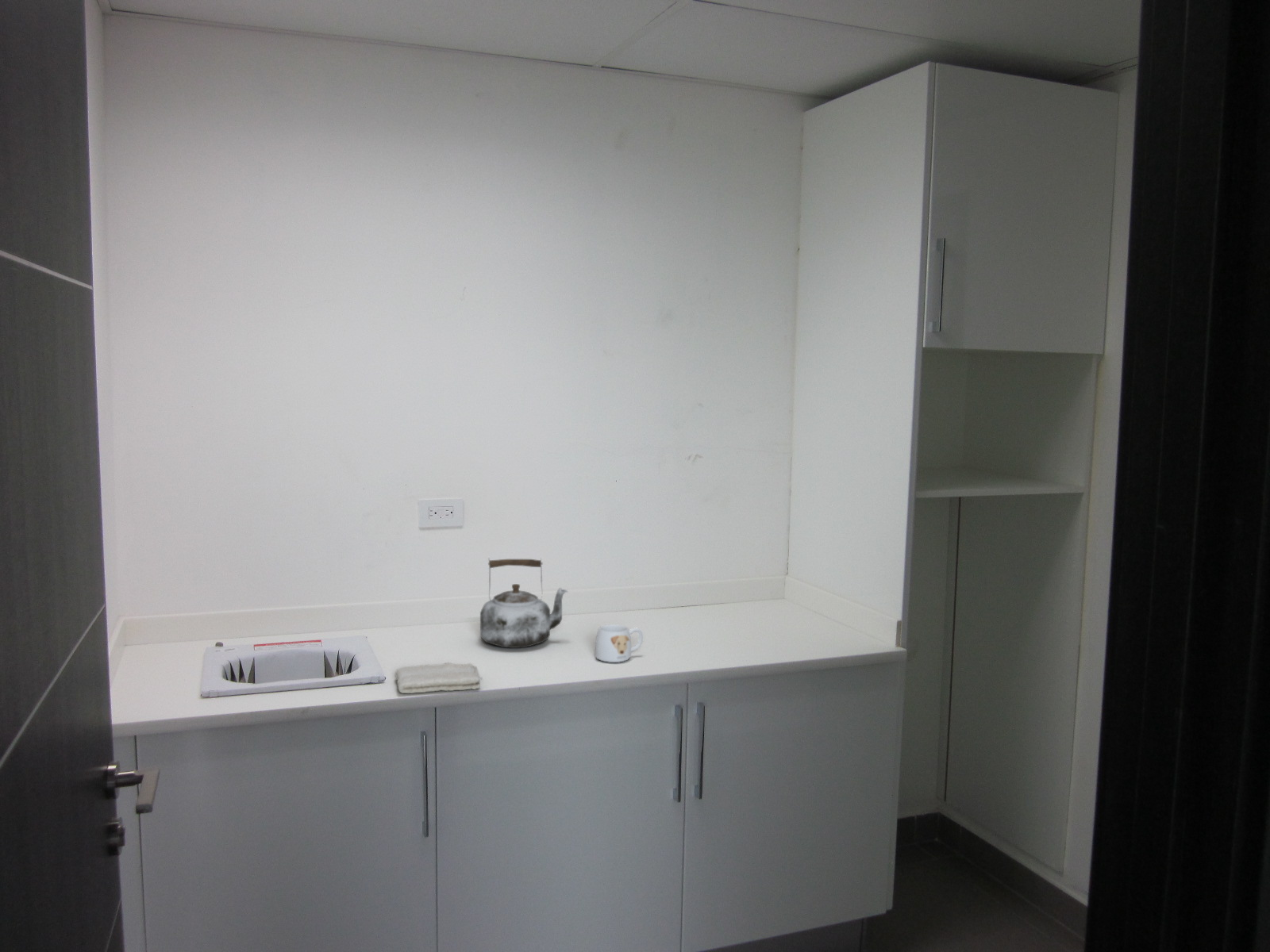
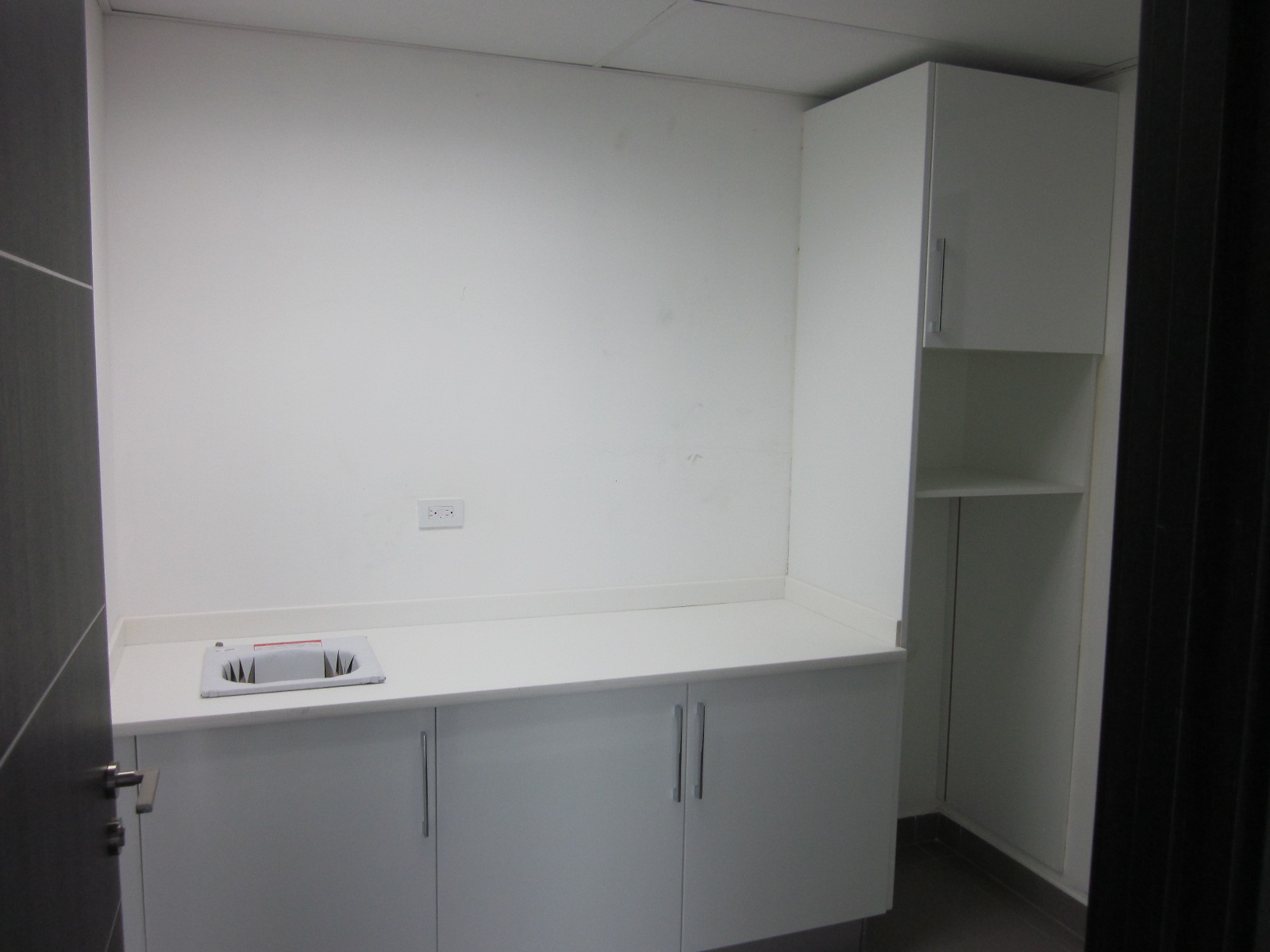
- mug (619, 642)
- washcloth (438, 677)
- kettle (524, 600)
